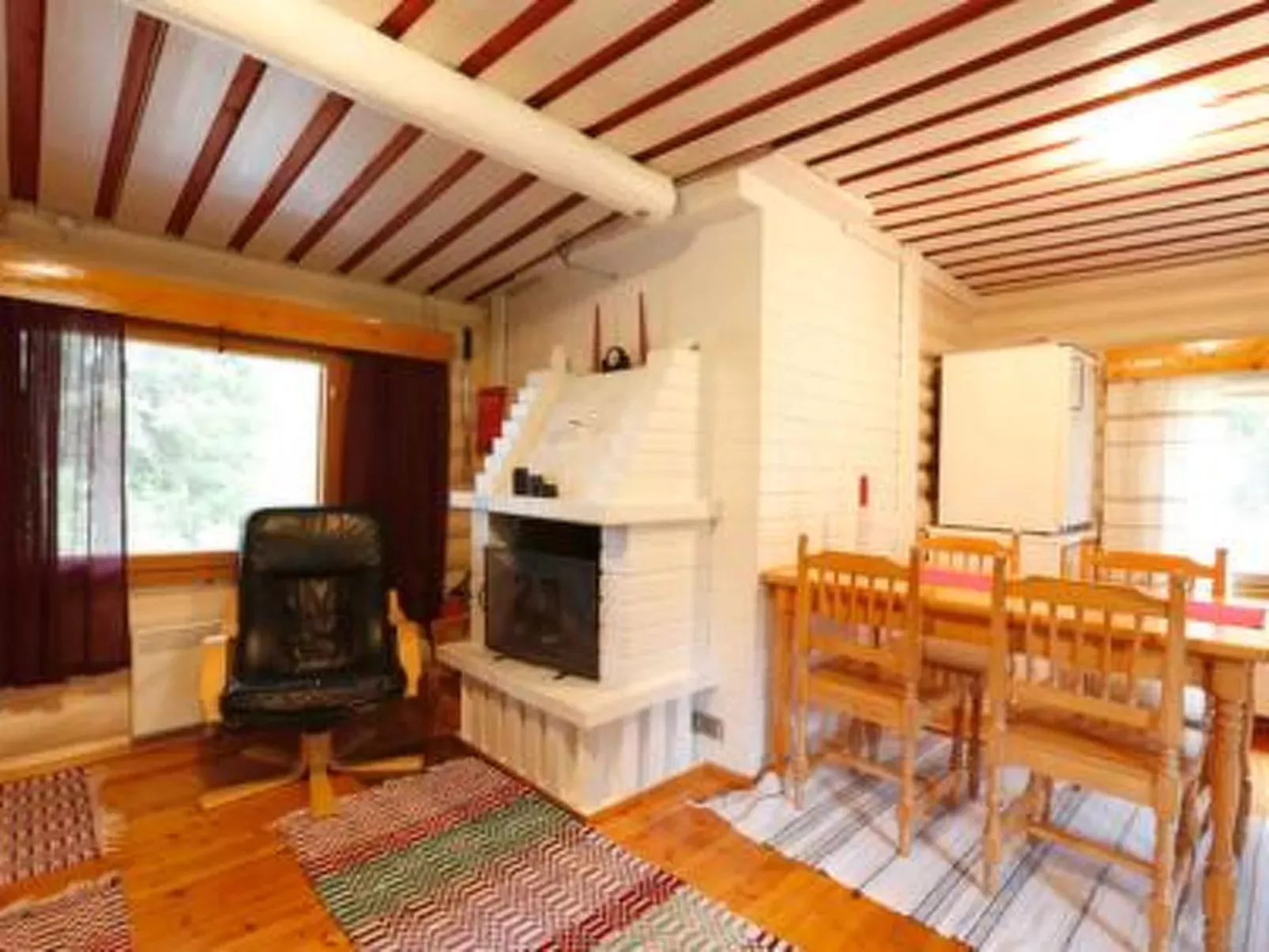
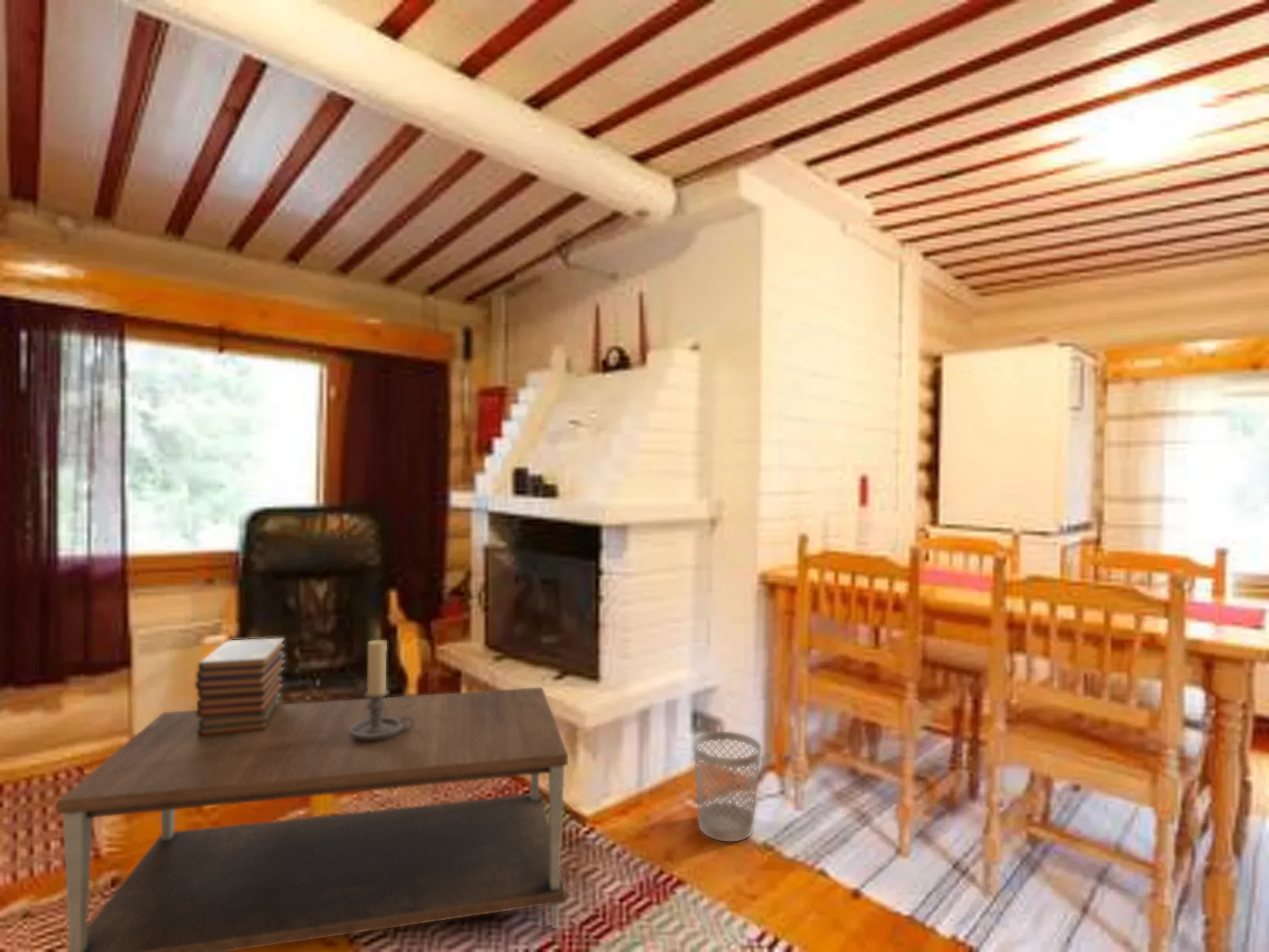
+ candle holder (382, 686)
+ book stack (243, 683)
+ wastebasket (726, 785)
+ coffee table (351, 814)
